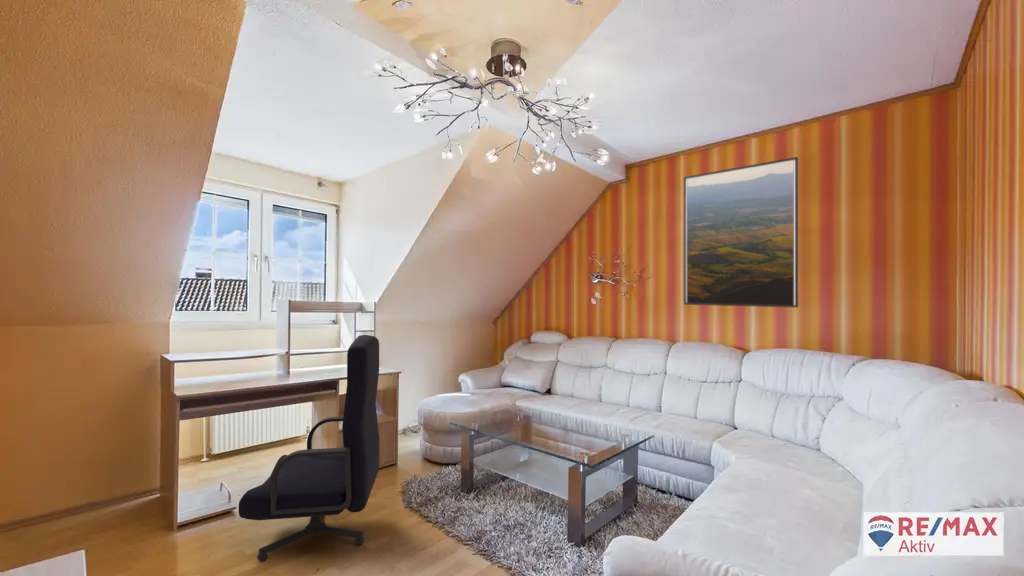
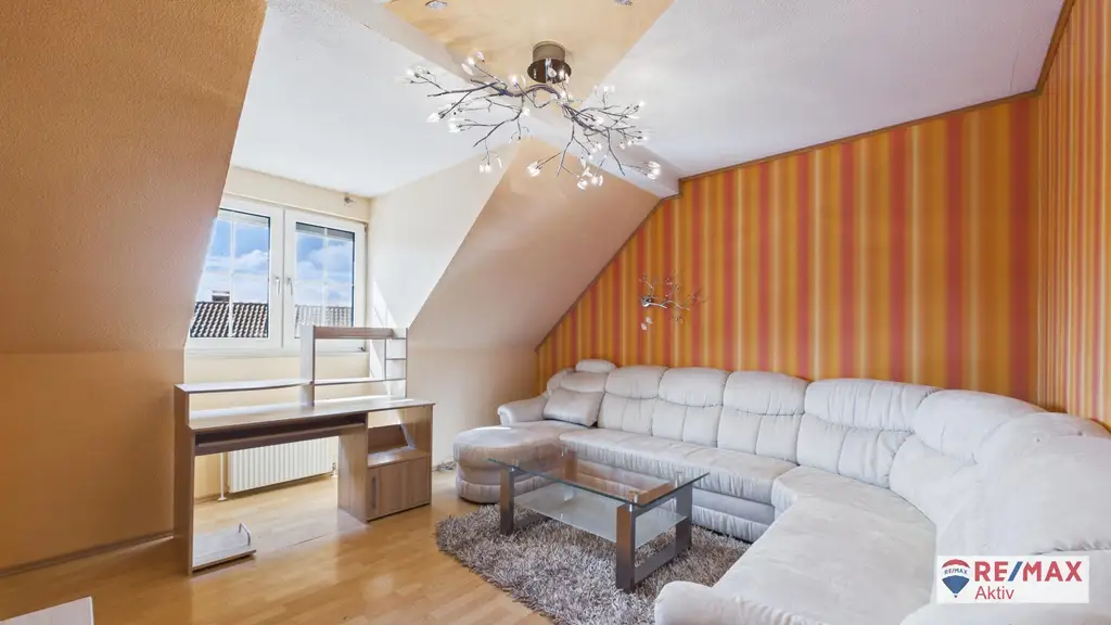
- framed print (736, 236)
- office chair (312, 435)
